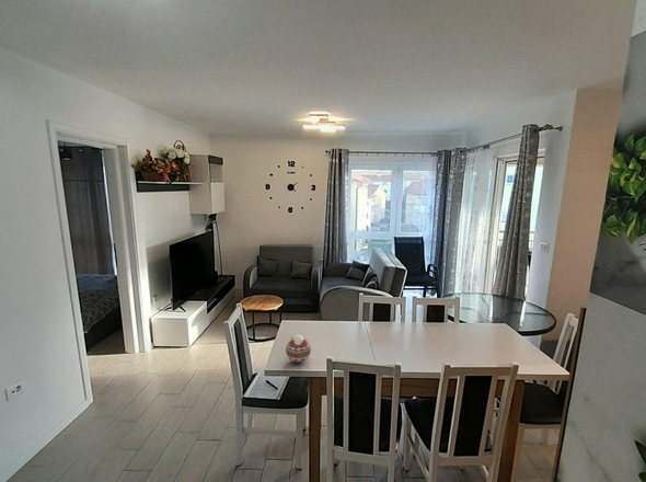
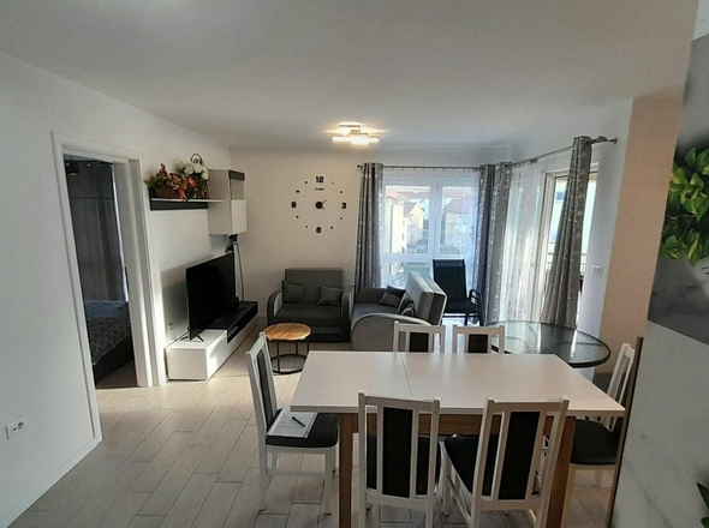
- decorative ball (298, 347)
